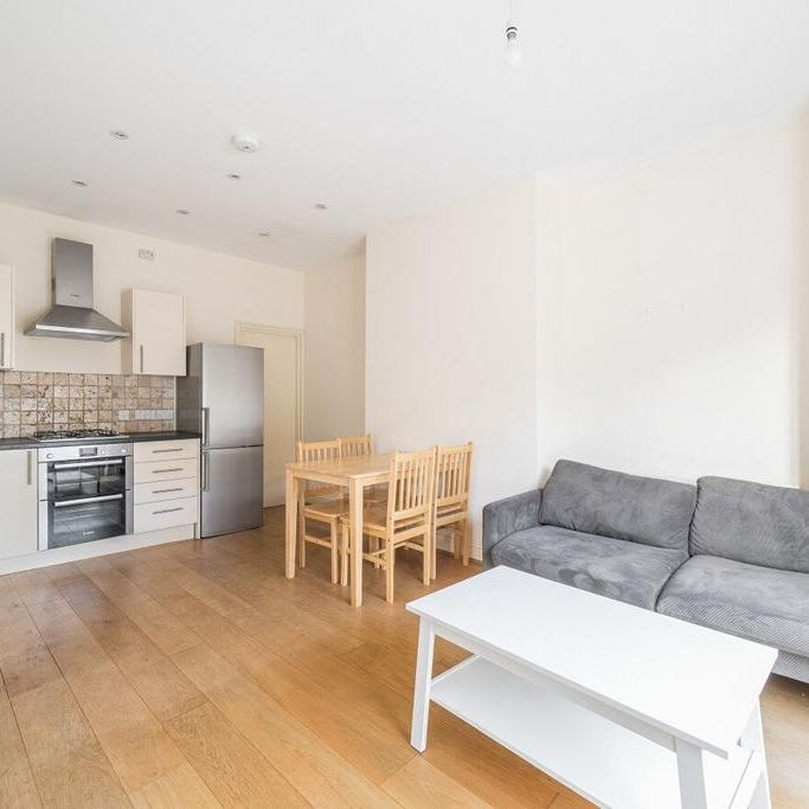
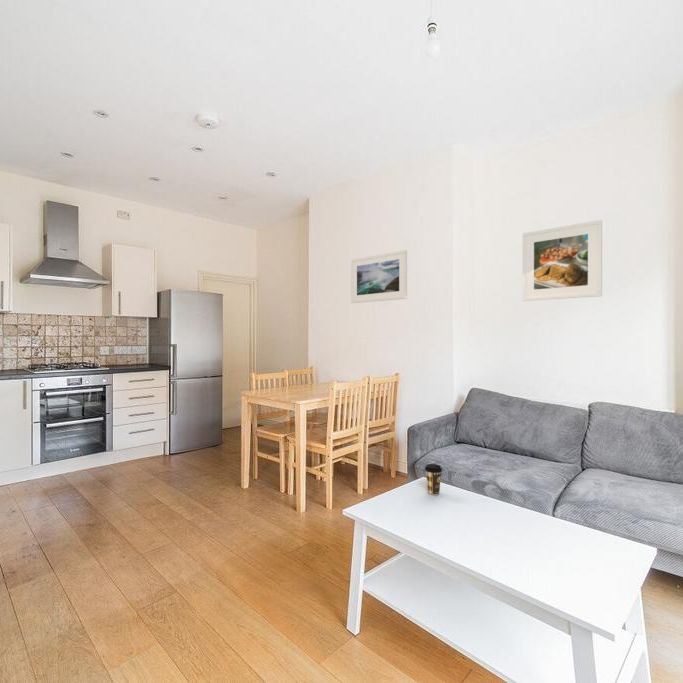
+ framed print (560, 263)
+ coffee cup (433, 479)
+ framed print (377, 278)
